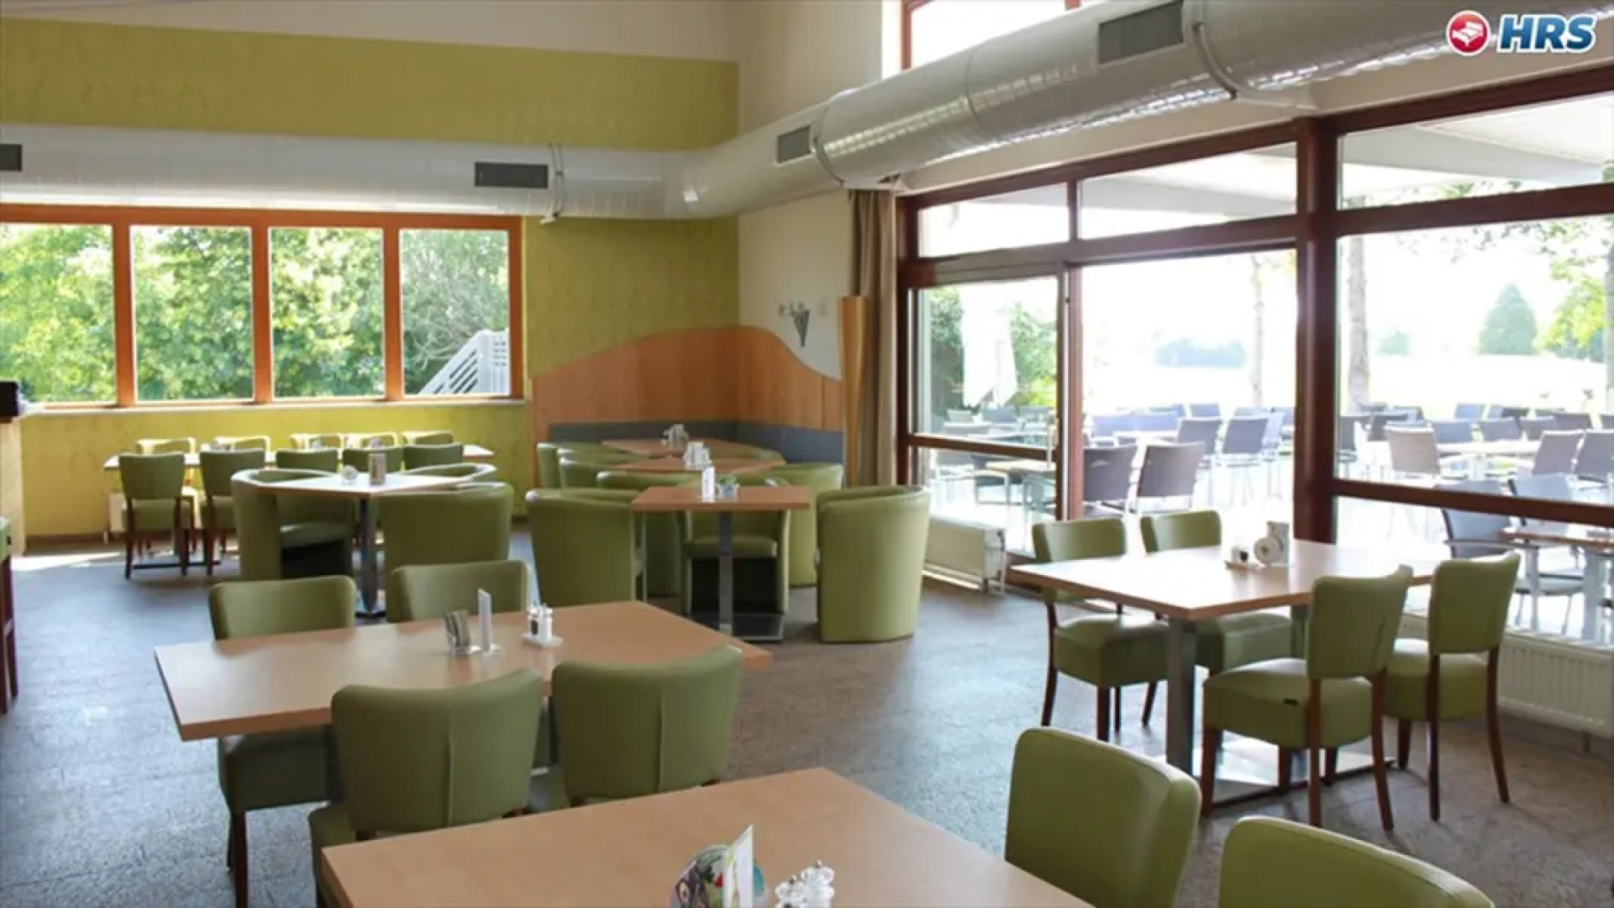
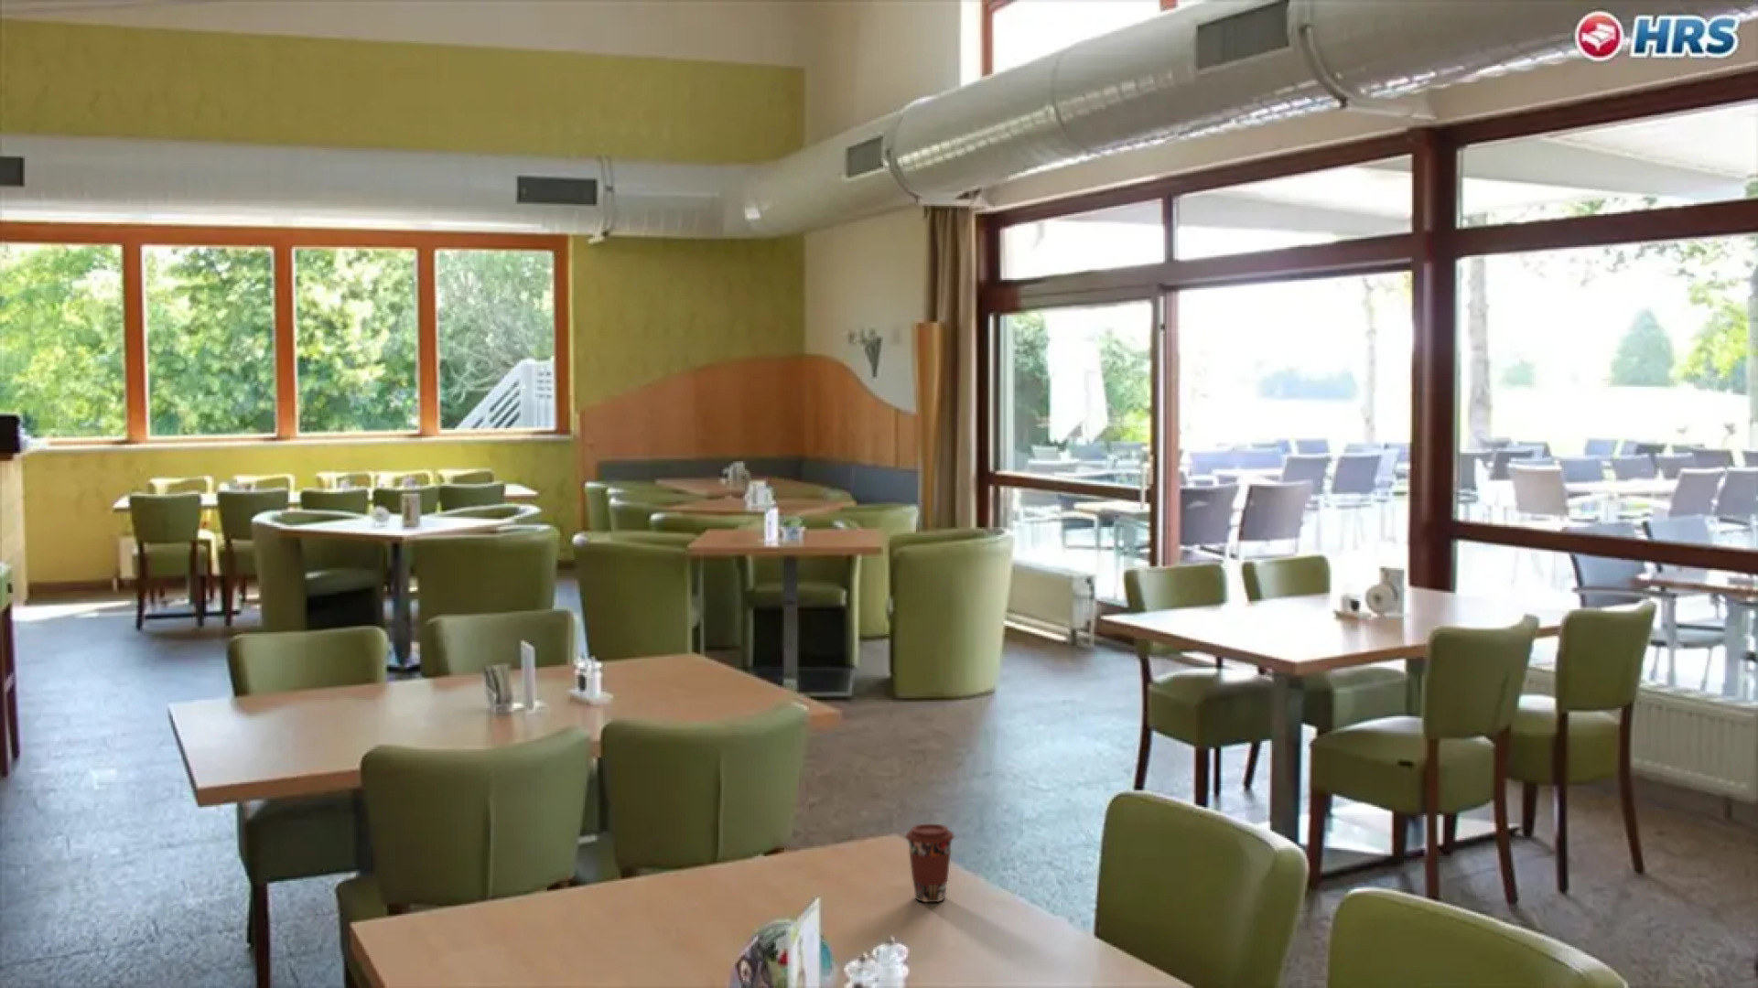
+ coffee cup (930, 863)
